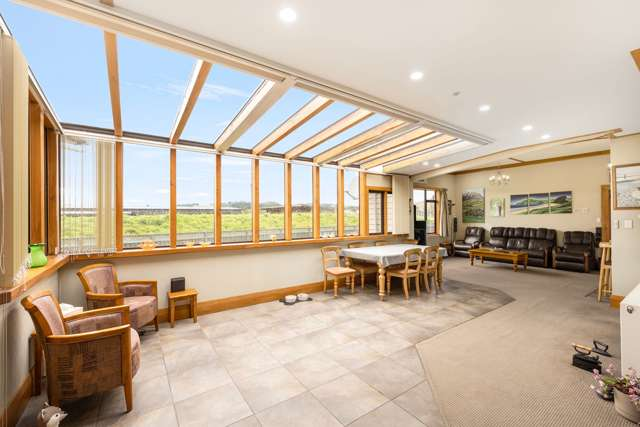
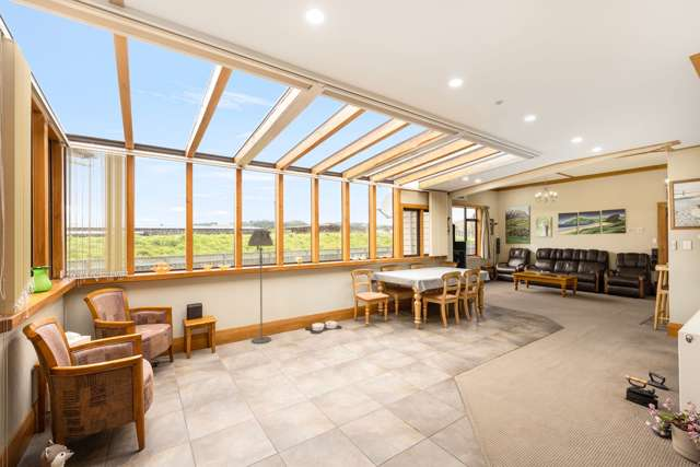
+ floor lamp (260, 284)
